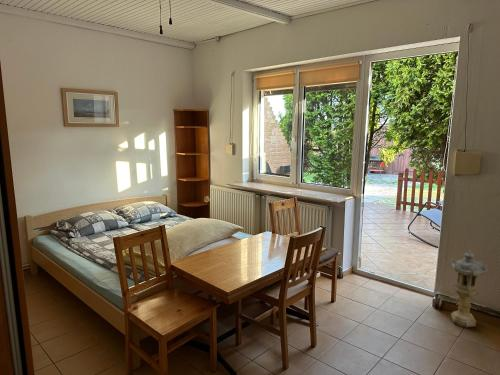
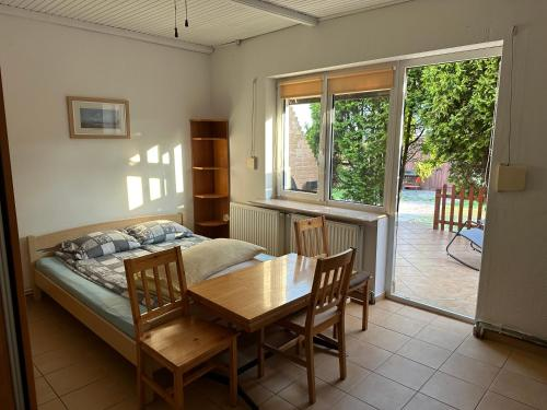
- lantern (466, 286)
